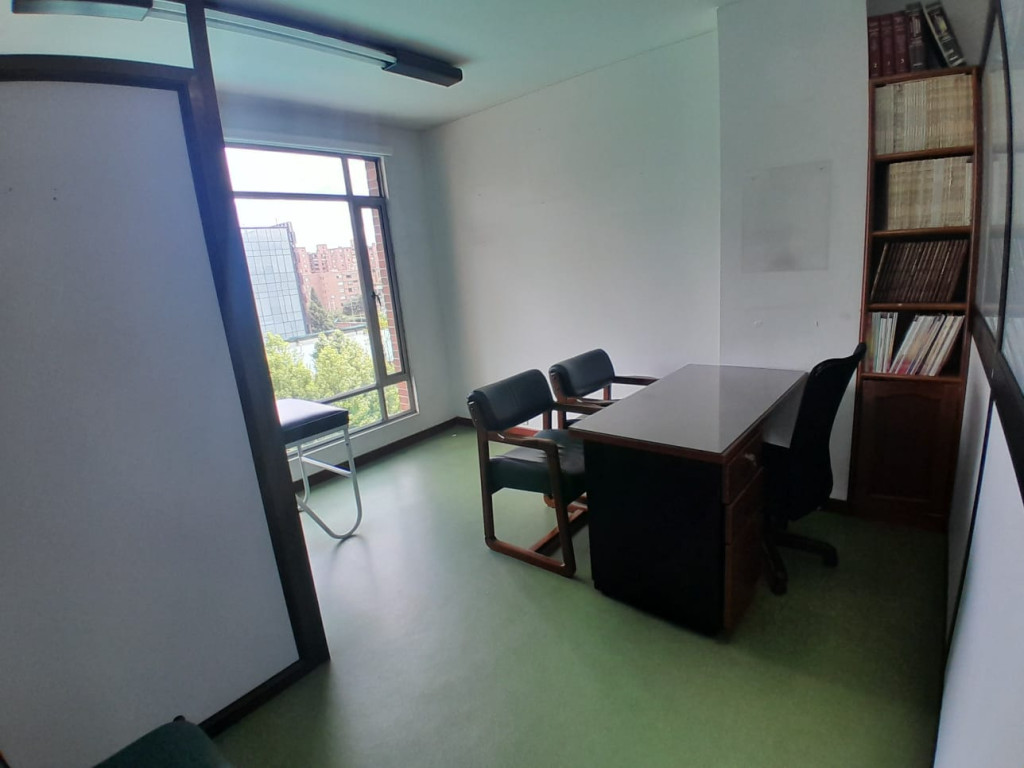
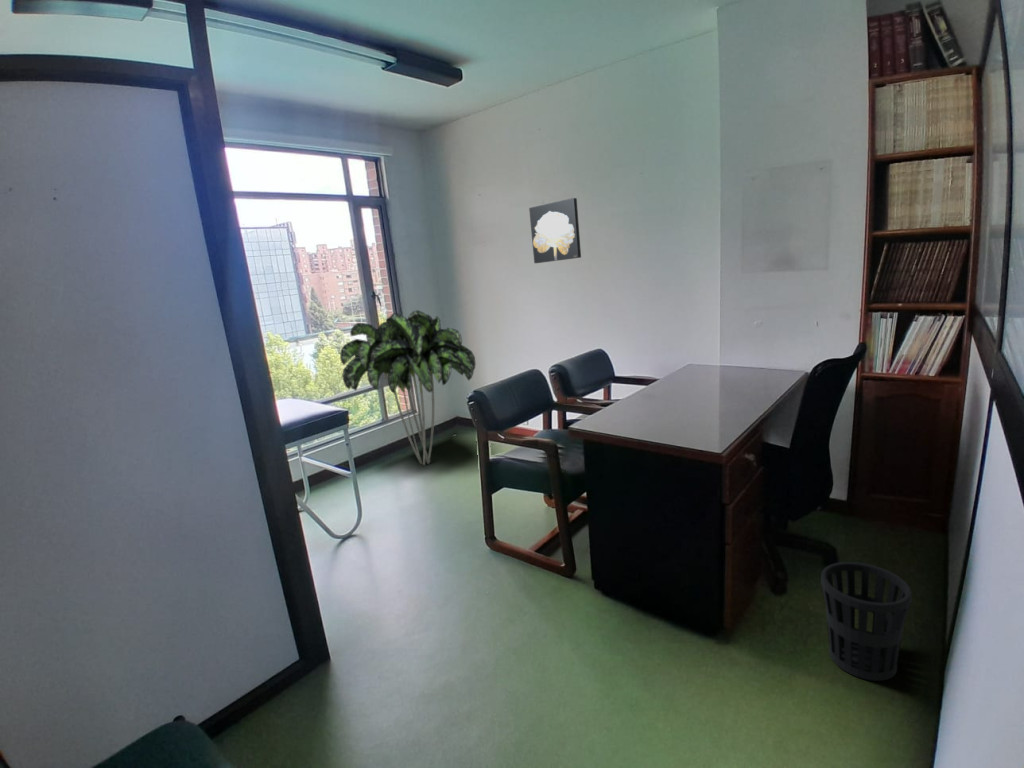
+ indoor plant (415, 390)
+ wastebasket (863, 621)
+ wall art (554, 232)
